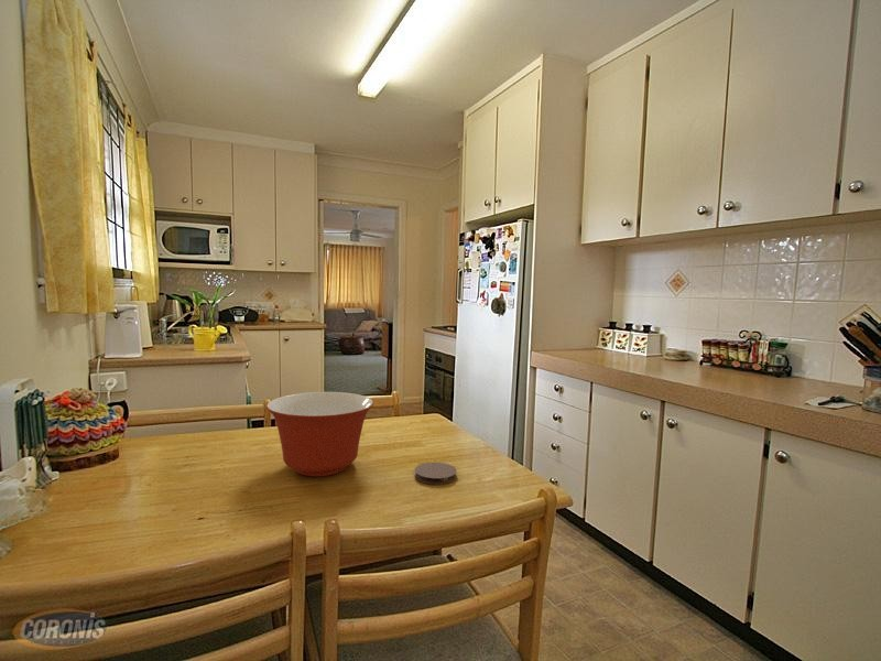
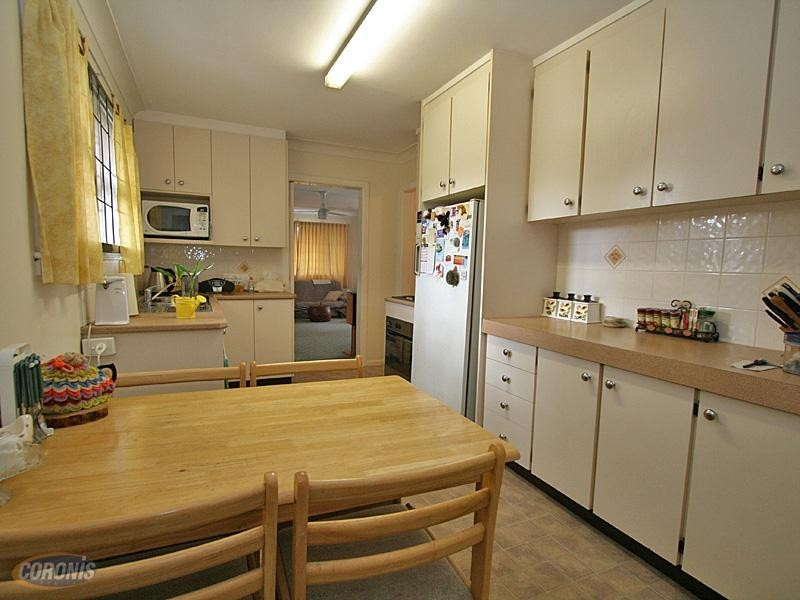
- coaster (435, 473)
- mixing bowl (320, 434)
